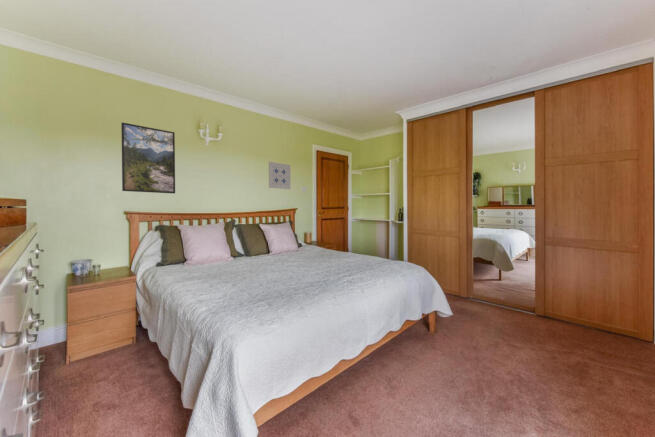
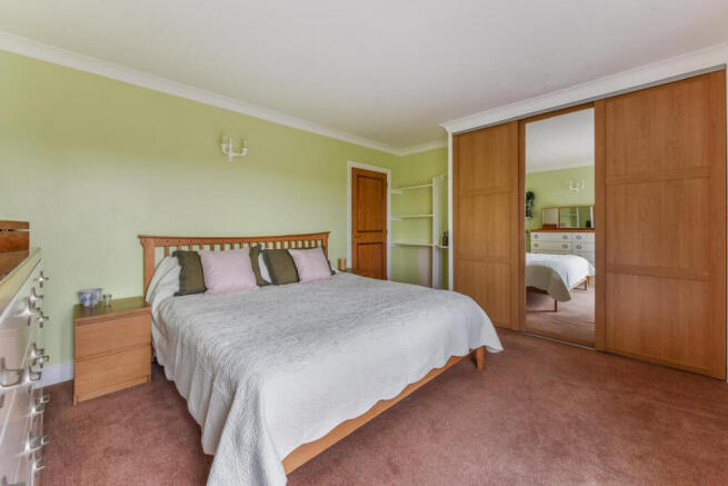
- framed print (149, 160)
- wall art (279, 175)
